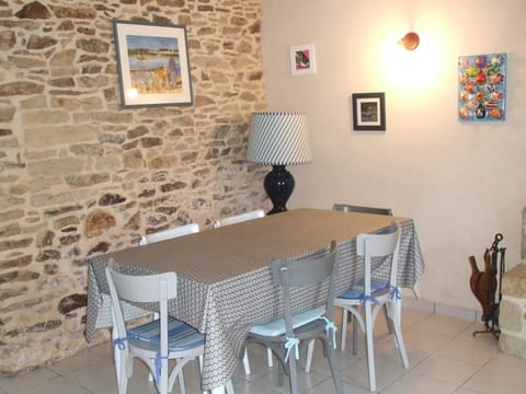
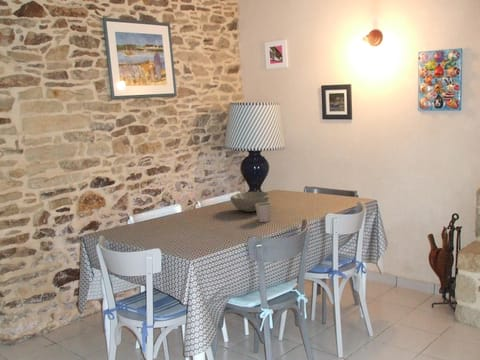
+ mug (263, 211)
+ bowl (250, 202)
